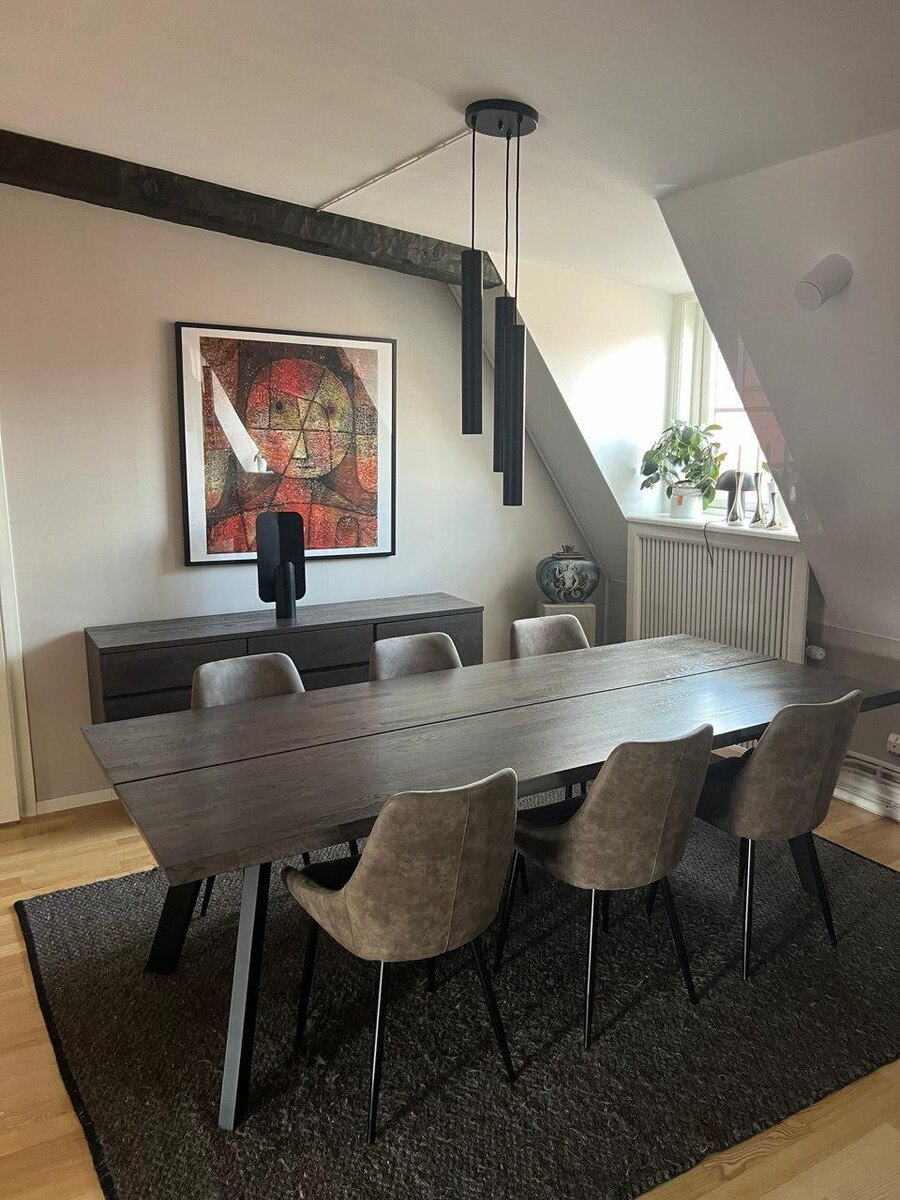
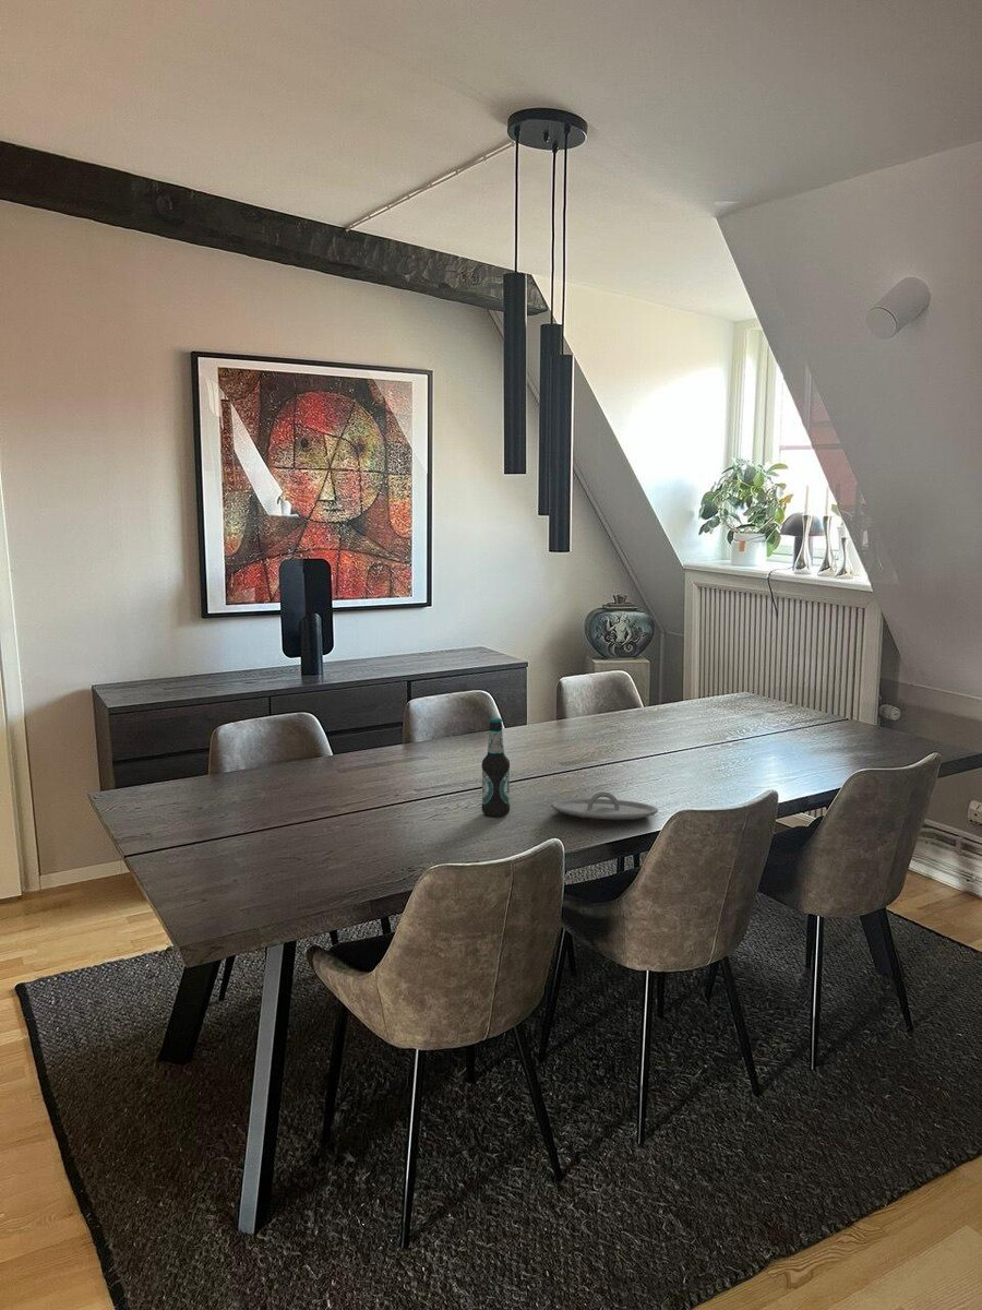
+ plate (603, 806)
+ bottle (495, 766)
